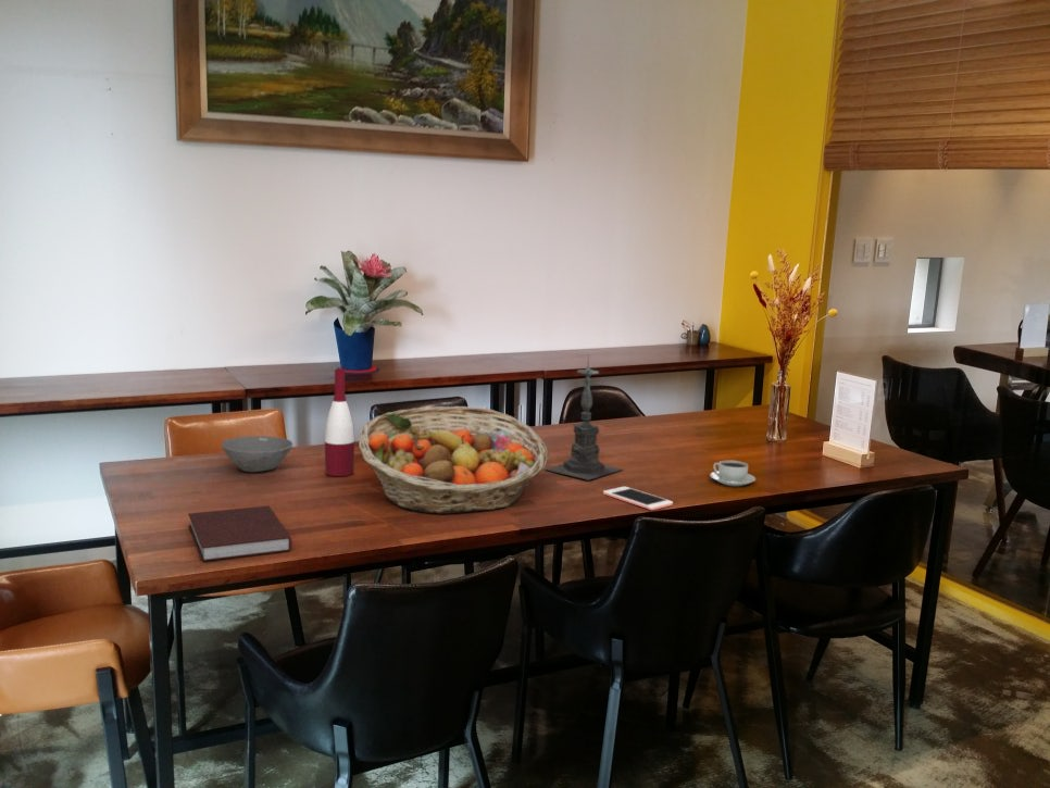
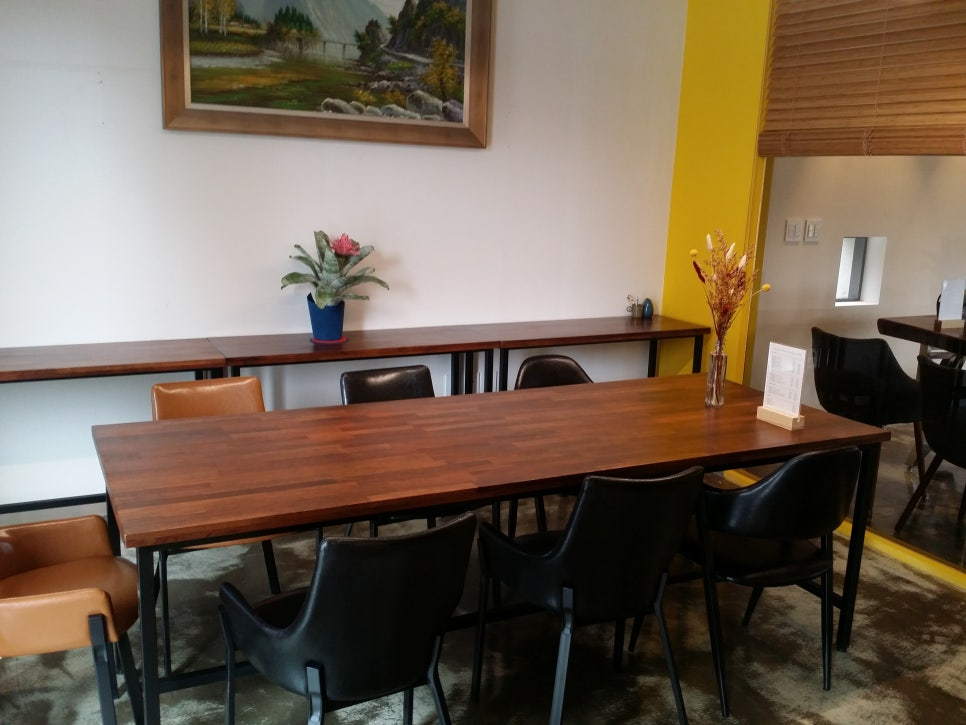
- fruit basket (453, 458)
- alcohol (339, 422)
- notebook (238, 530)
- candle holder (587, 412)
- cell phone (637, 498)
- bowl (258, 455)
- coffee cup (733, 473)
